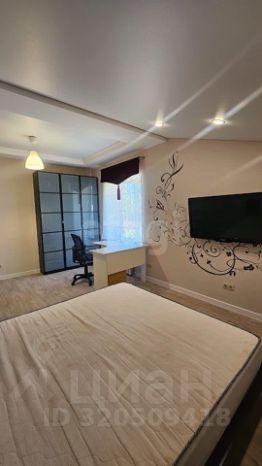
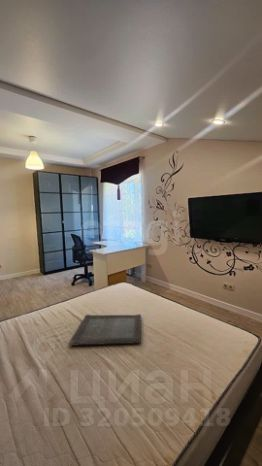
+ serving tray (109, 327)
